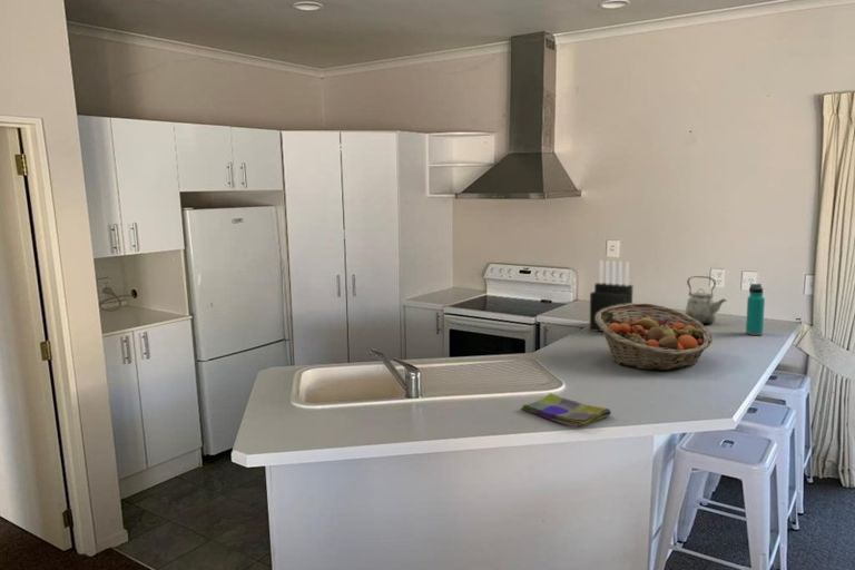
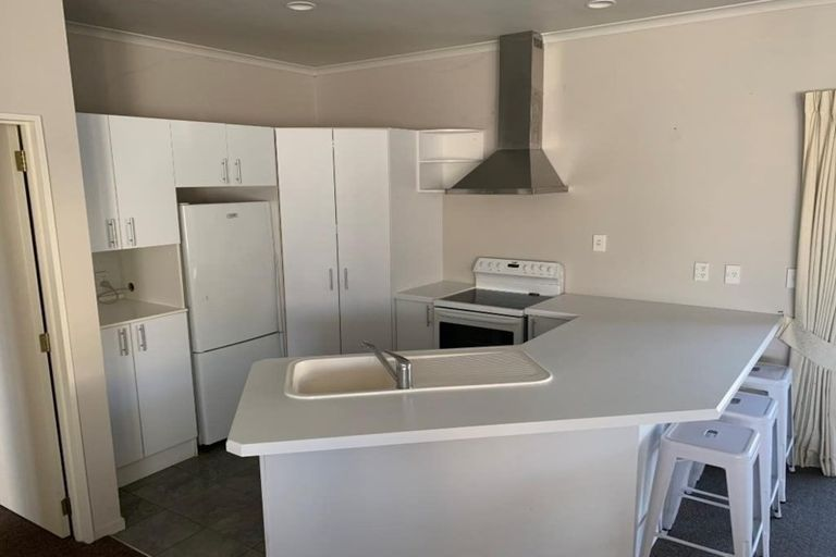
- dish towel (566, 409)
- fruit basket (652, 335)
- water bottle (755, 308)
- knife block (610, 296)
- kettle (706, 299)
